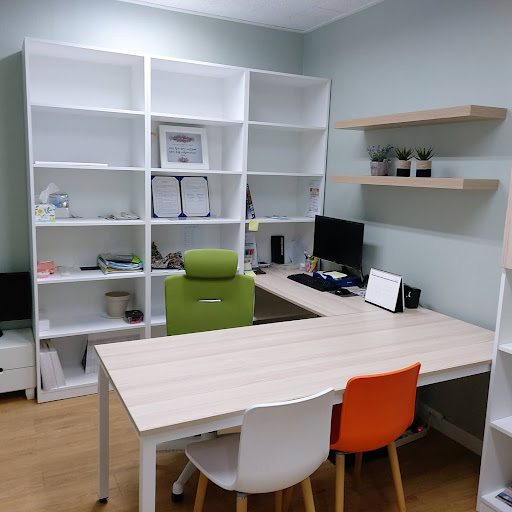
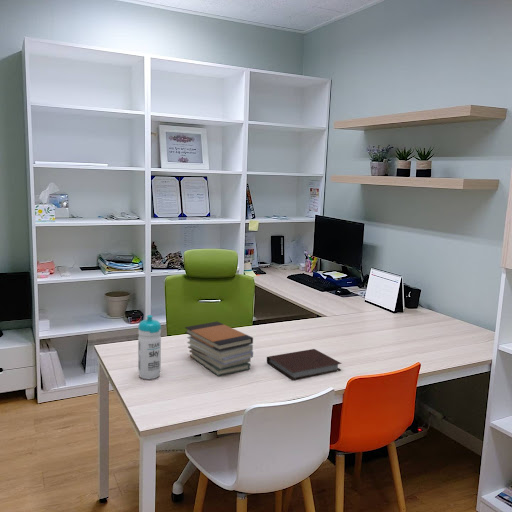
+ water bottle (149, 345)
+ book stack (218, 347)
+ notebook (303, 363)
